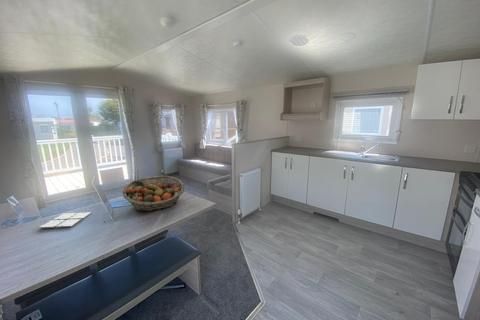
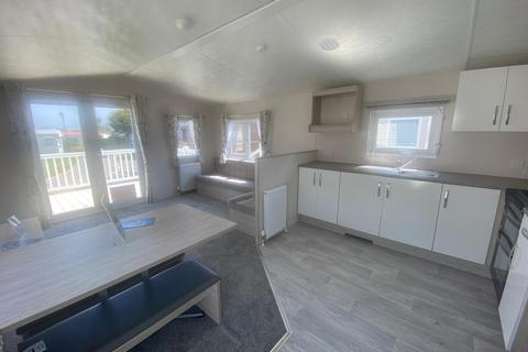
- fruit basket (155, 192)
- drink coaster (67, 219)
